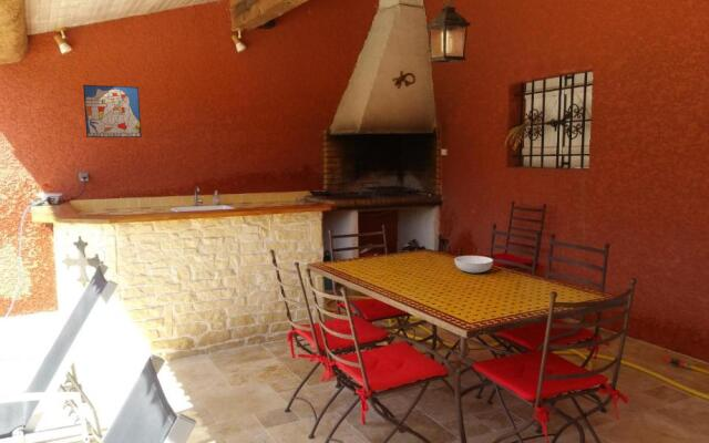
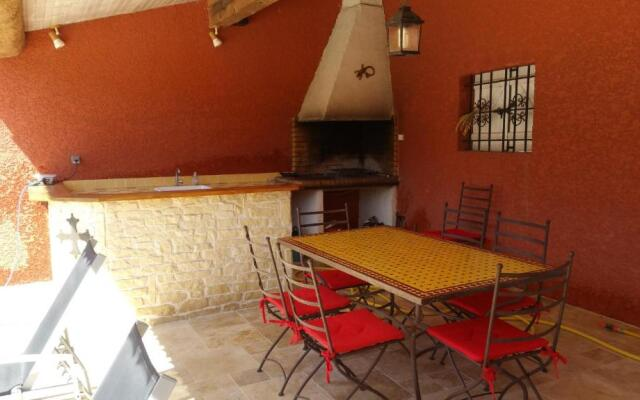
- serving bowl (473, 265)
- wall art (112, 112)
